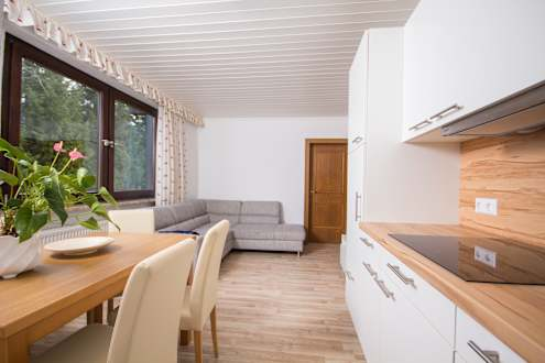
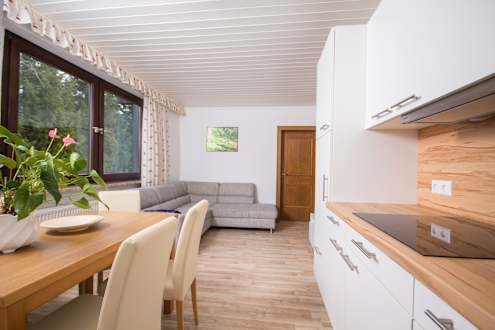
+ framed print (222, 139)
